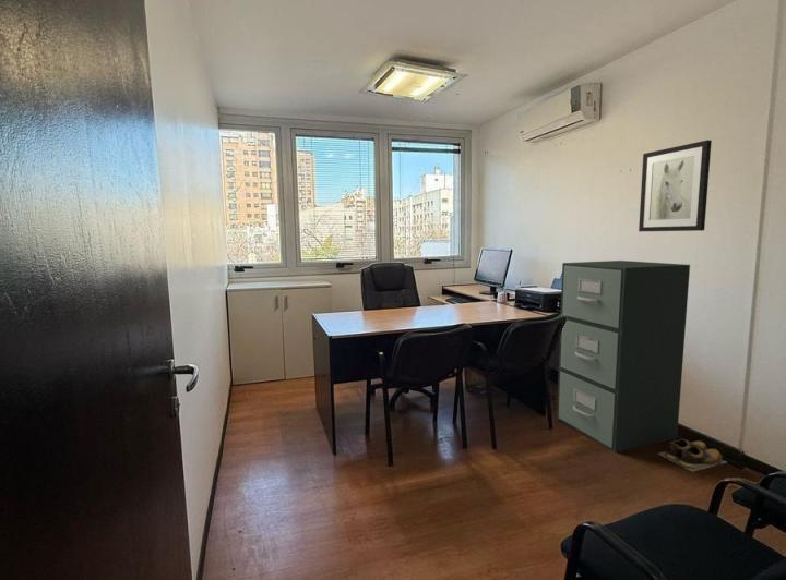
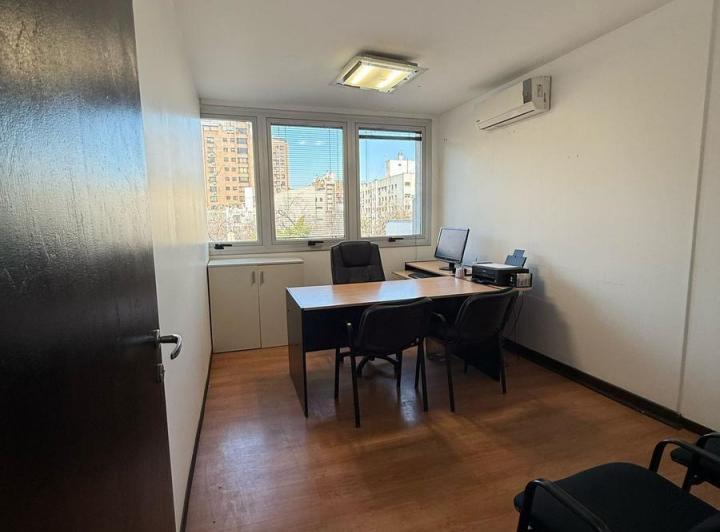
- shoes (692, 449)
- filing cabinet (615, 348)
- wall art (671, 190)
